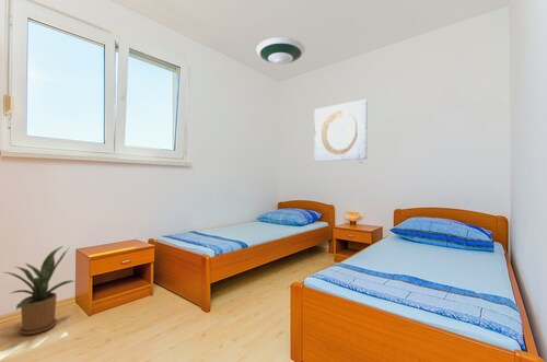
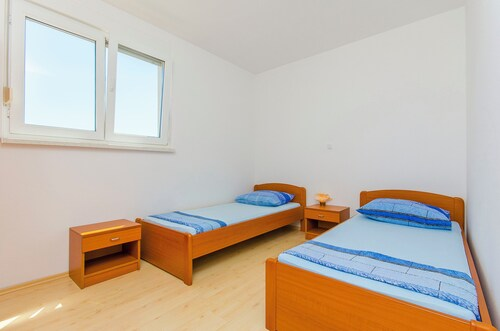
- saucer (280, 56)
- house plant (36, 289)
- wall art (338, 132)
